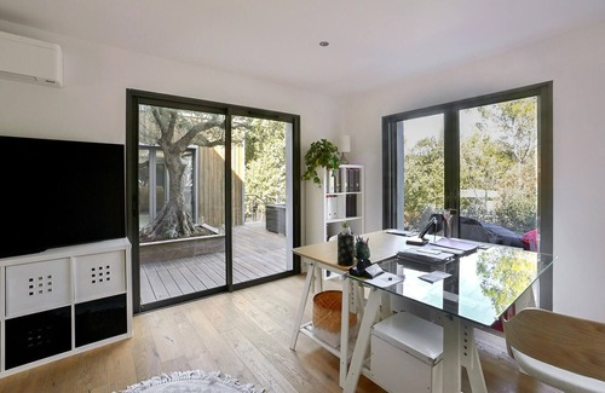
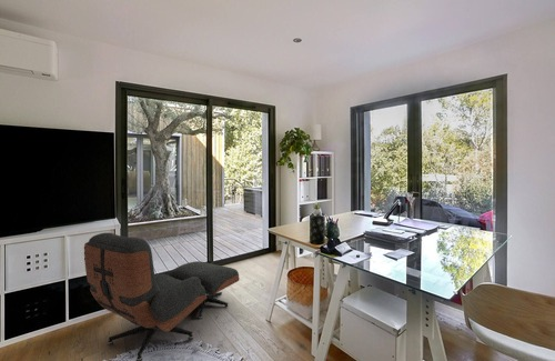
+ lounge chair (175, 273)
